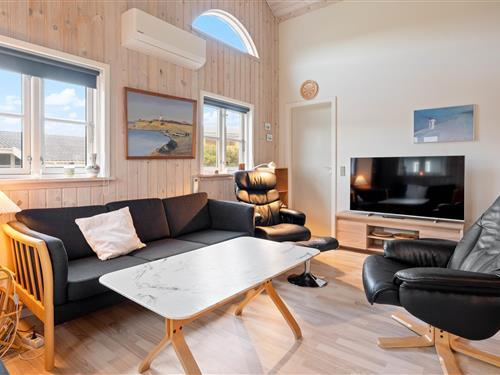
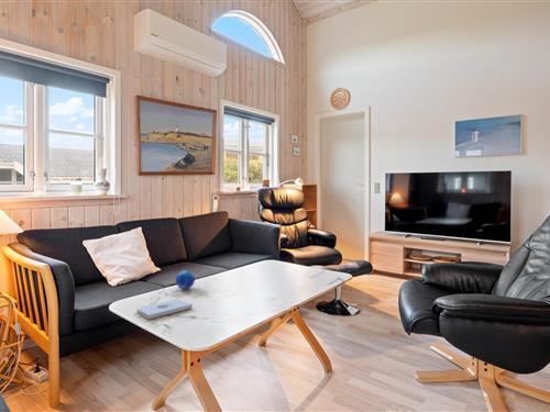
+ notepad (164, 308)
+ decorative orb (185, 279)
